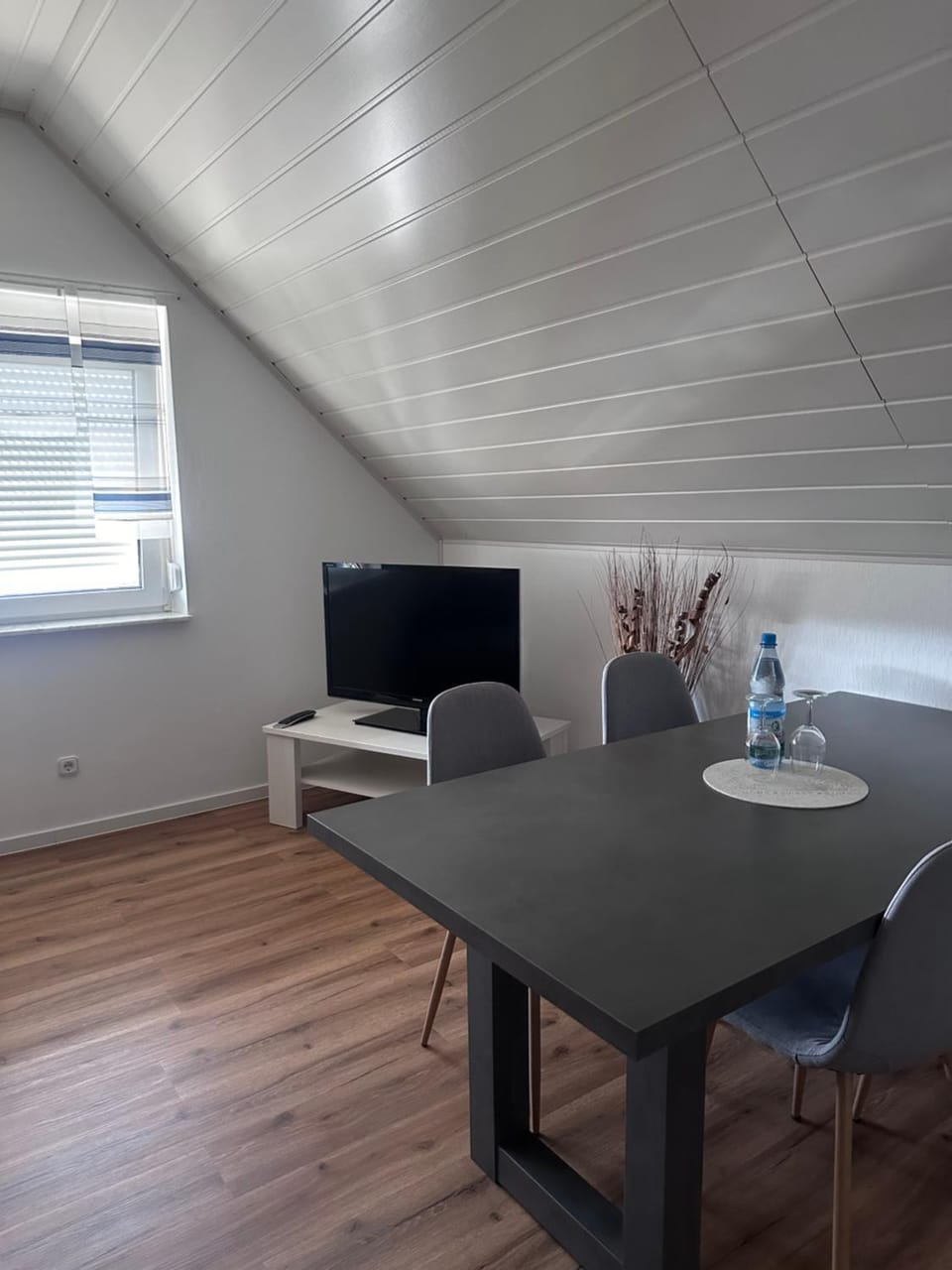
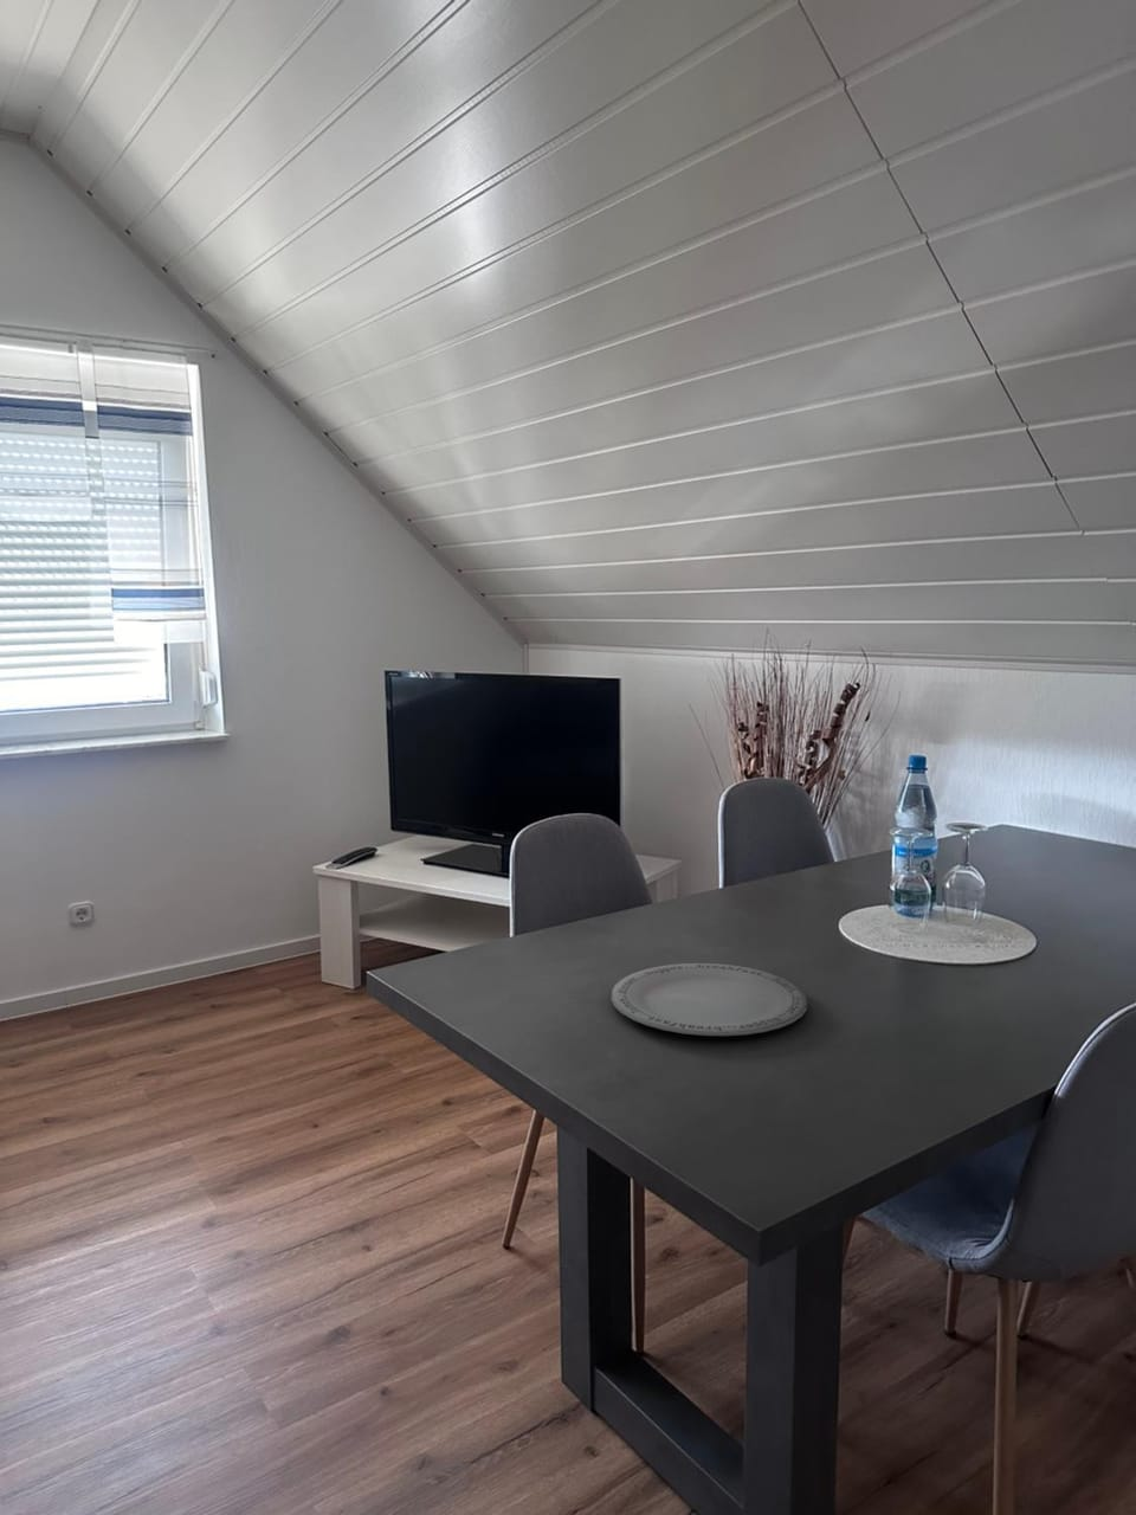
+ plate (708, 998)
